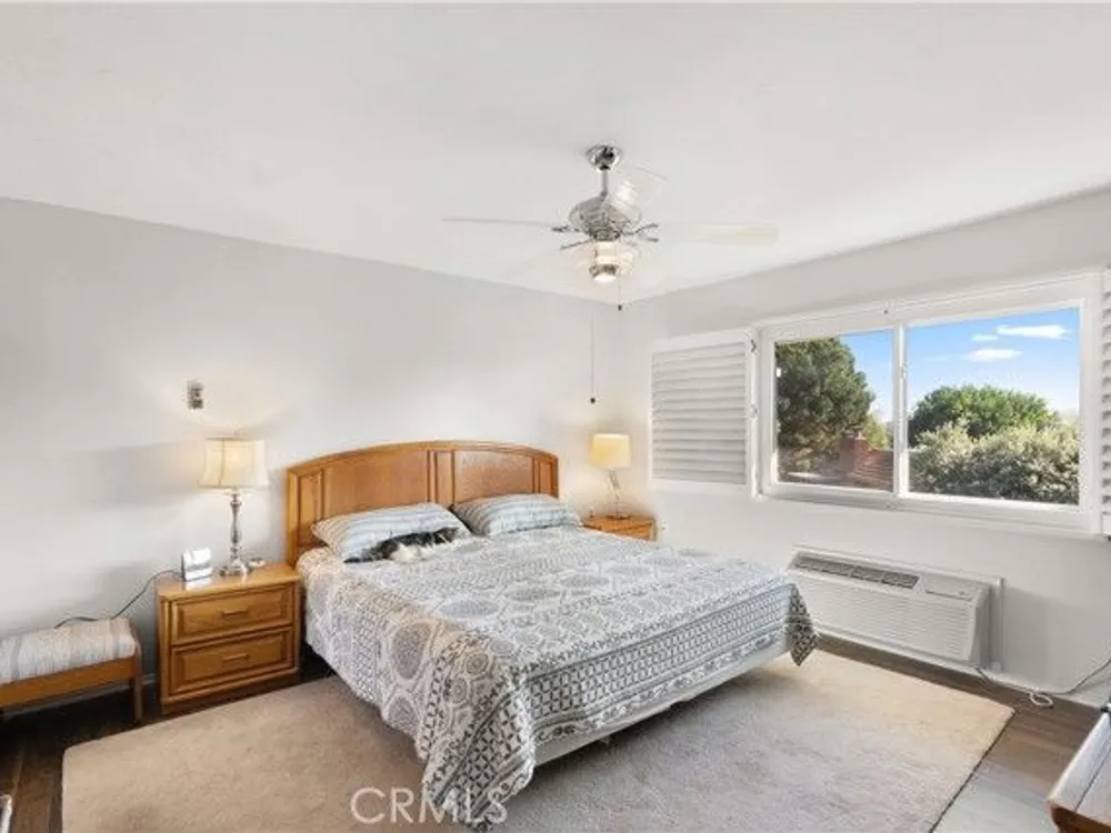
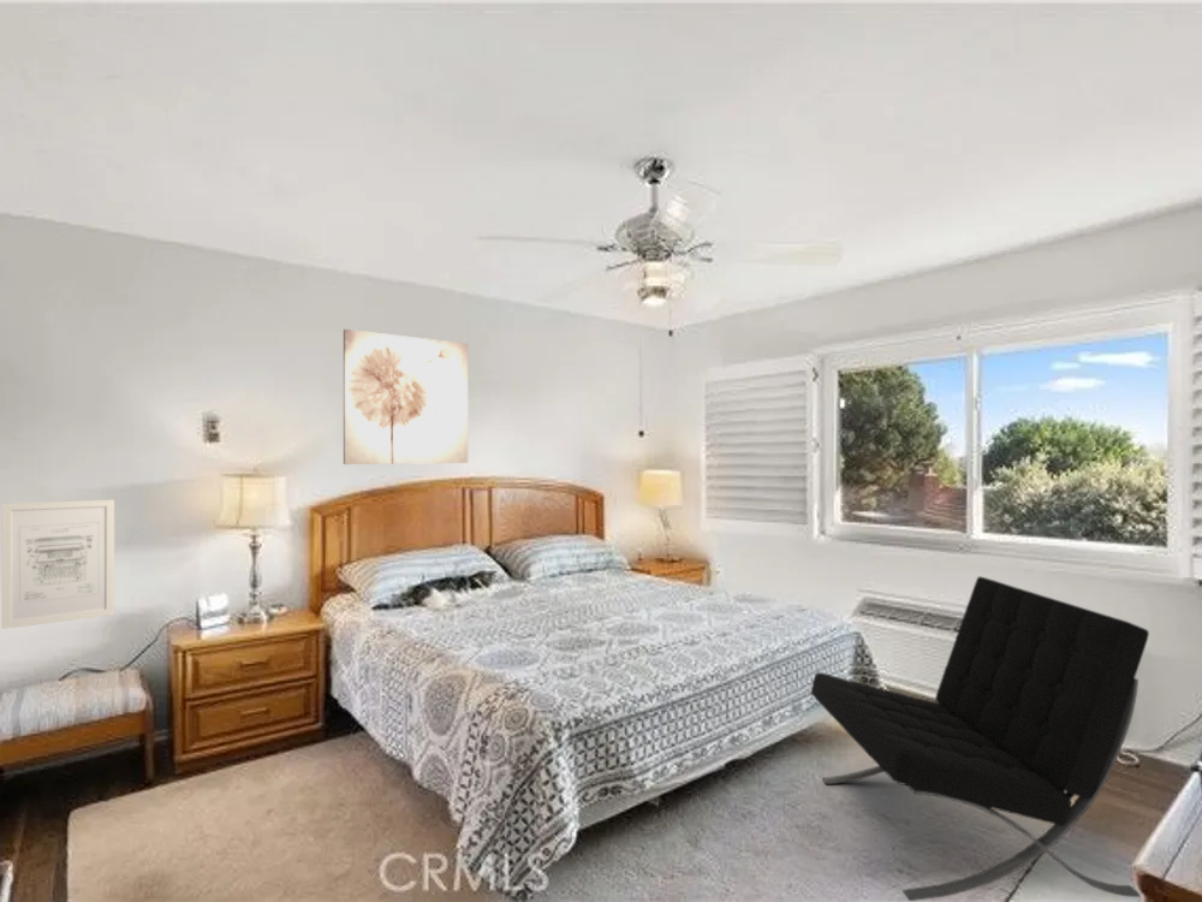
+ wall art (60, 560)
+ lounge chair (953, 712)
+ wall art (409, 399)
